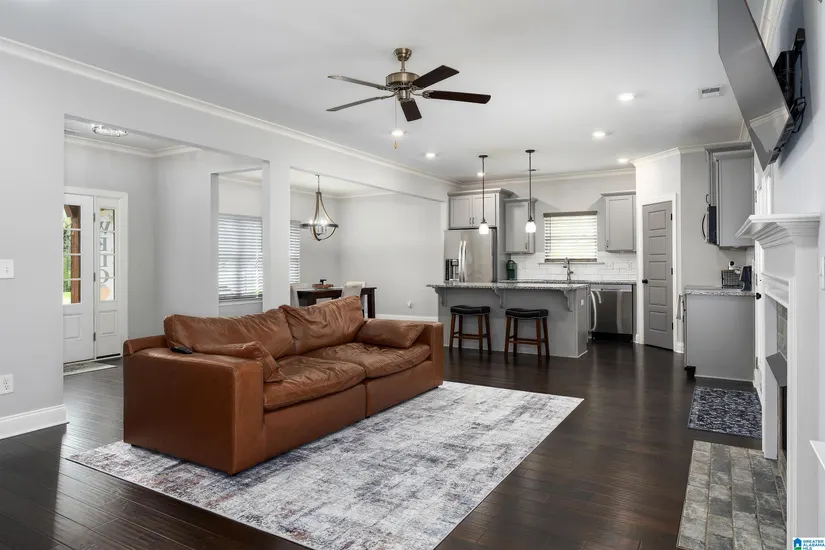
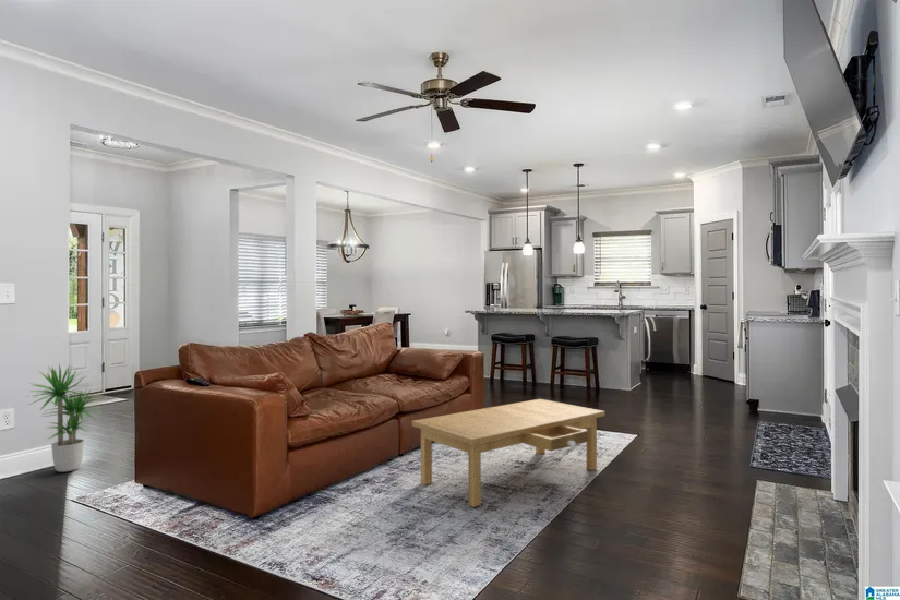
+ coffee table (511, 445)
+ potted plant (65, 416)
